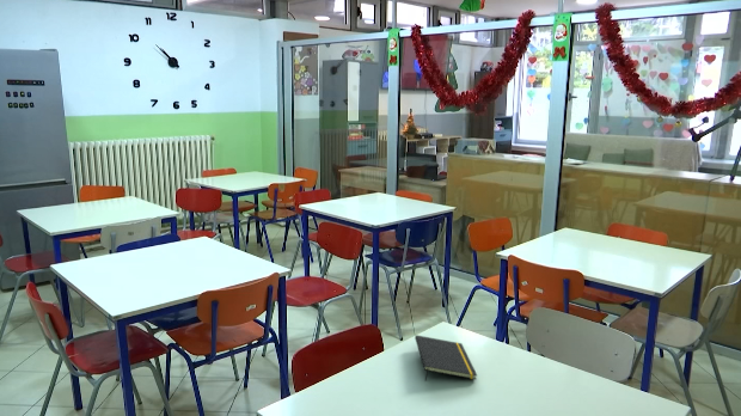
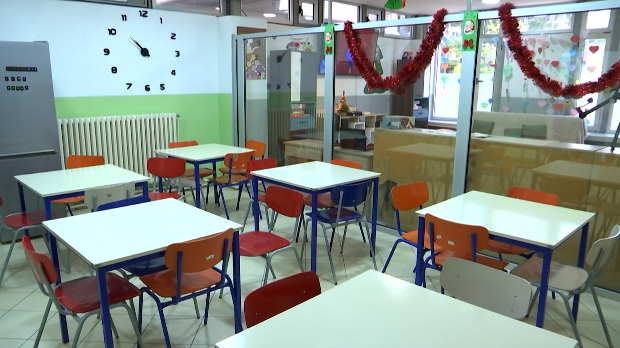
- notepad (443, 355)
